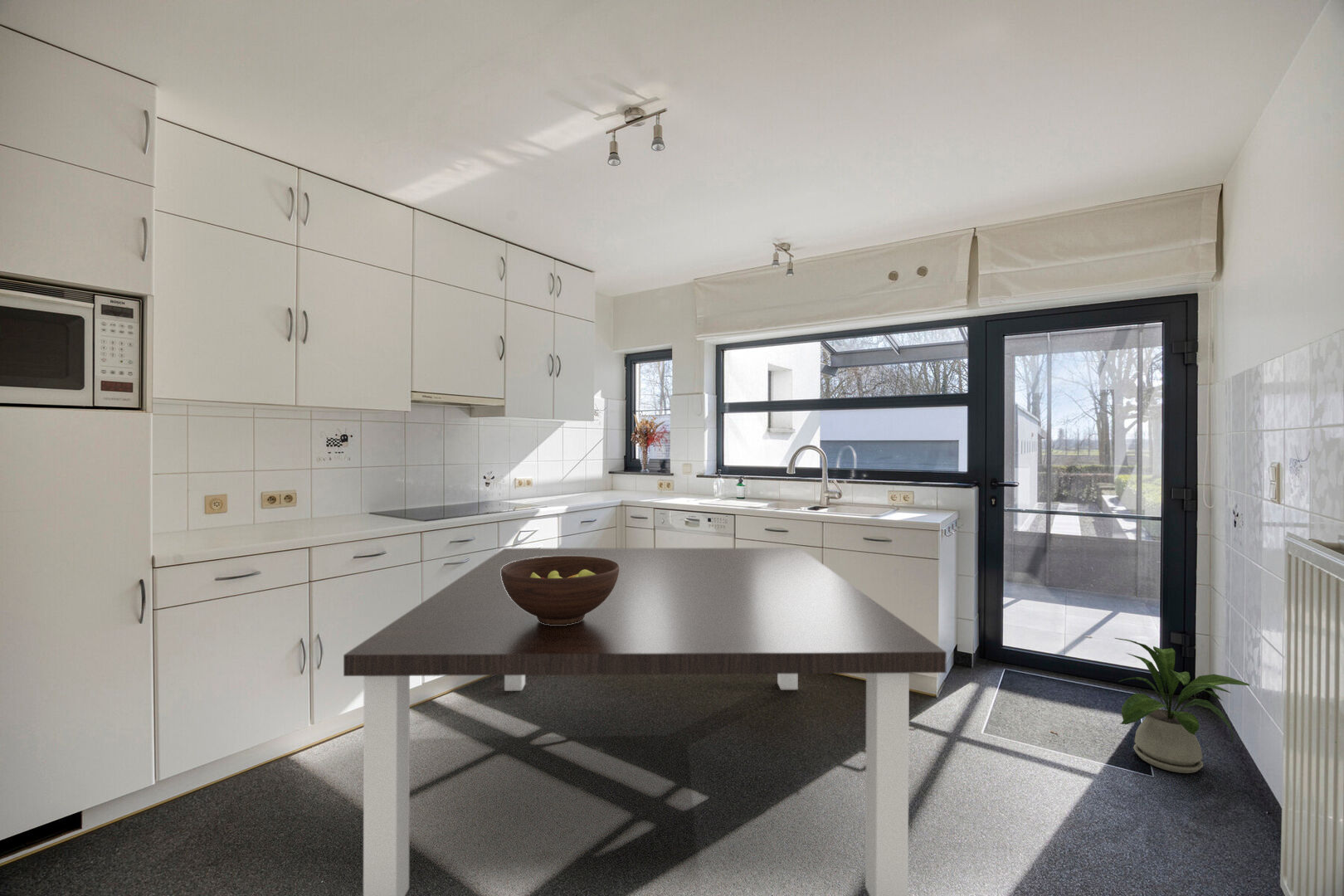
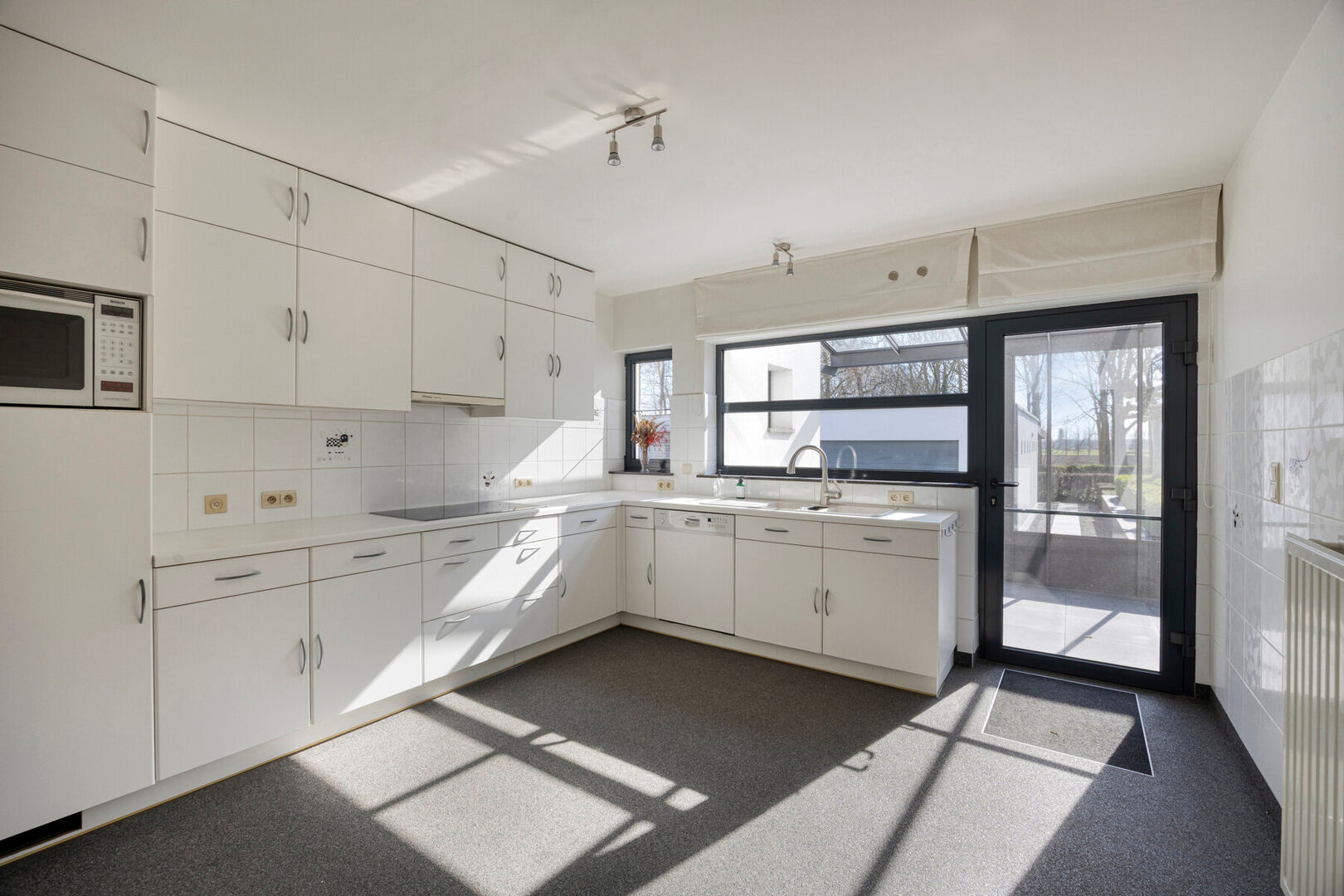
- dining table (650, 672)
- fruit bowl (561, 592)
- house plant (1185, 705)
